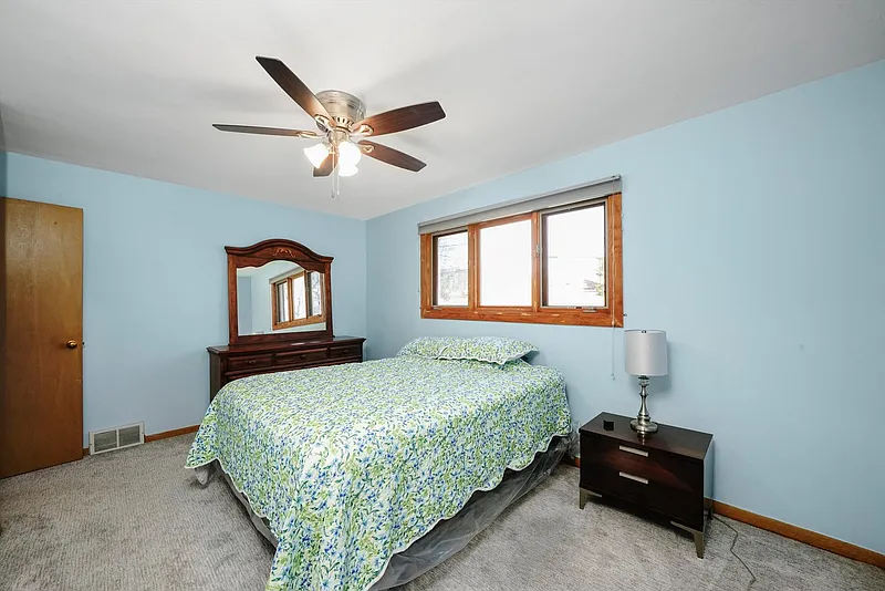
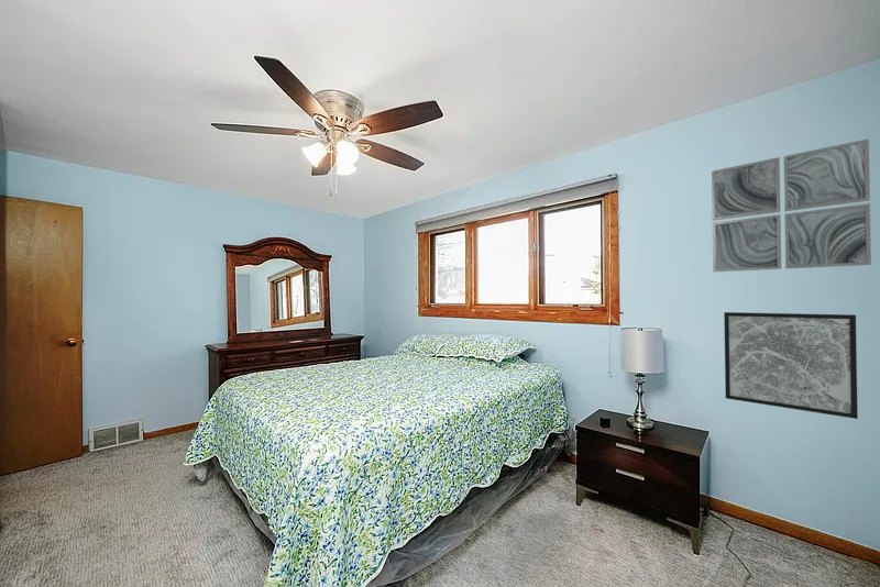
+ wall art (784, 214)
+ wall art (784, 359)
